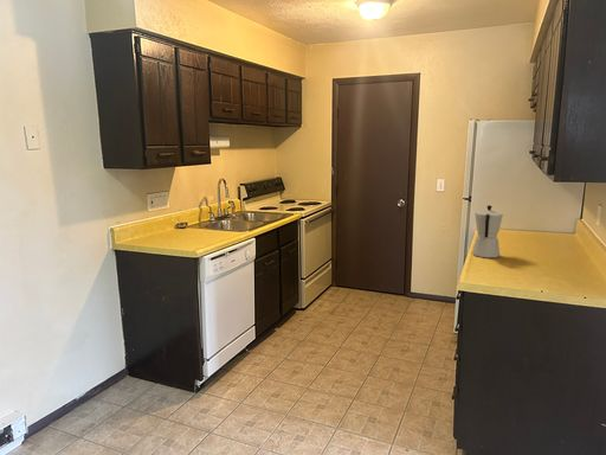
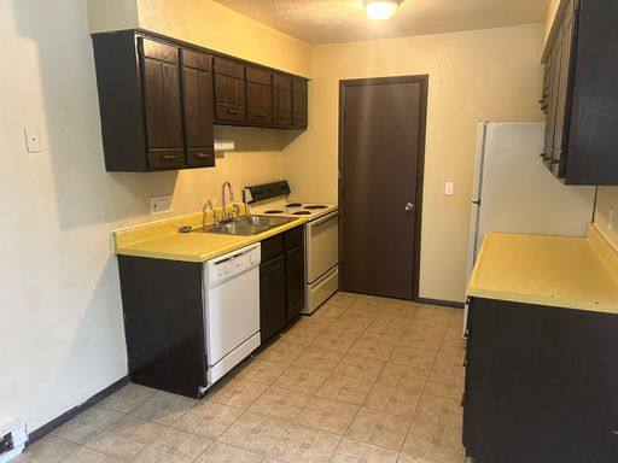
- moka pot (486, 230)
